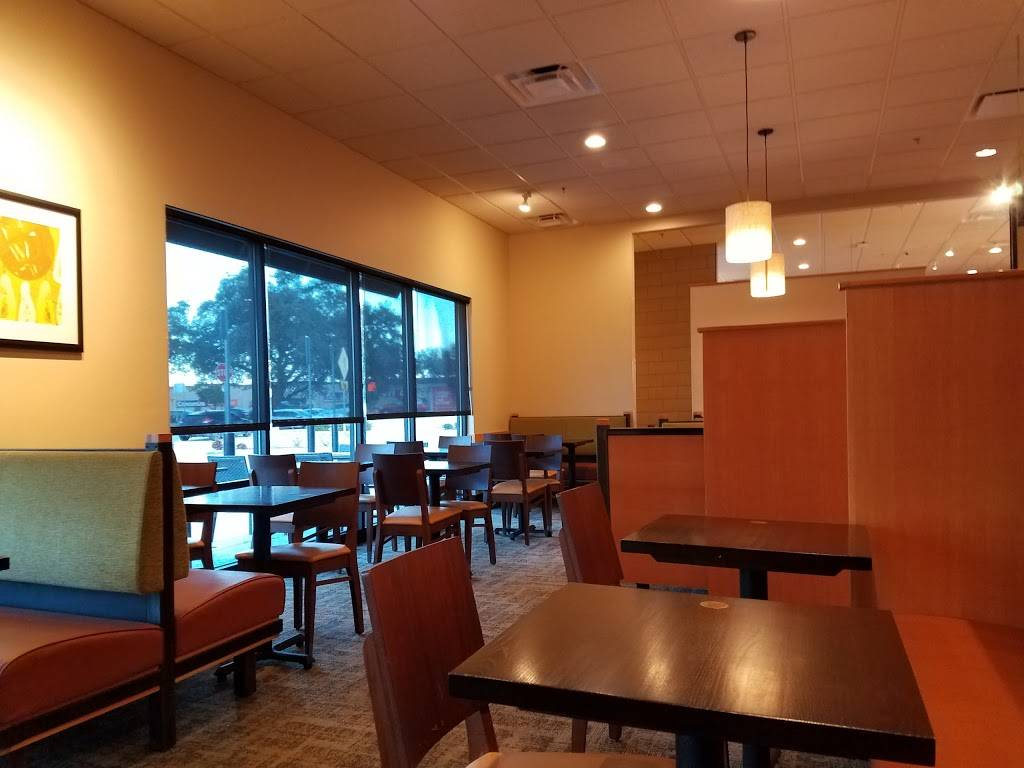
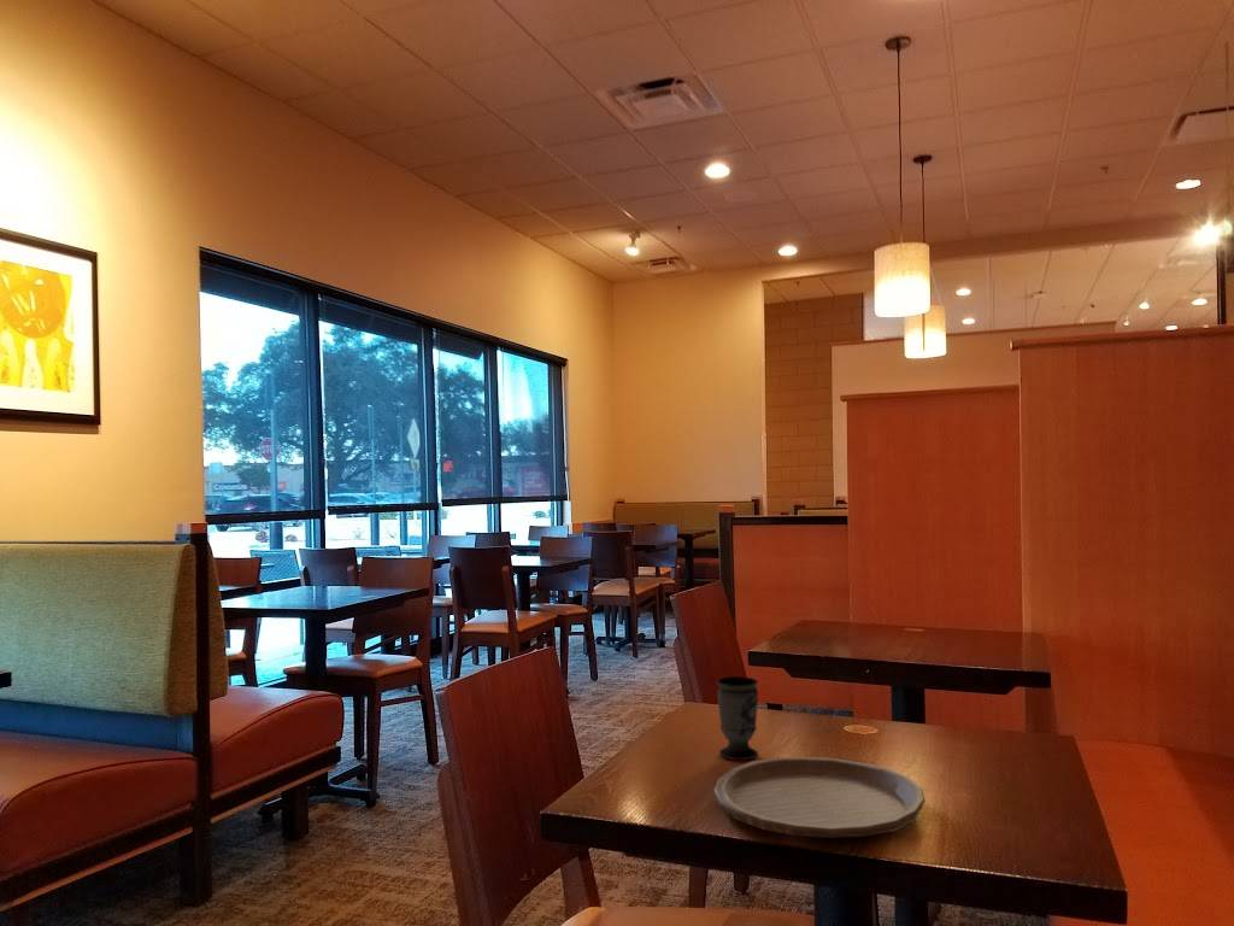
+ cup (738, 717)
+ plate (817, 796)
